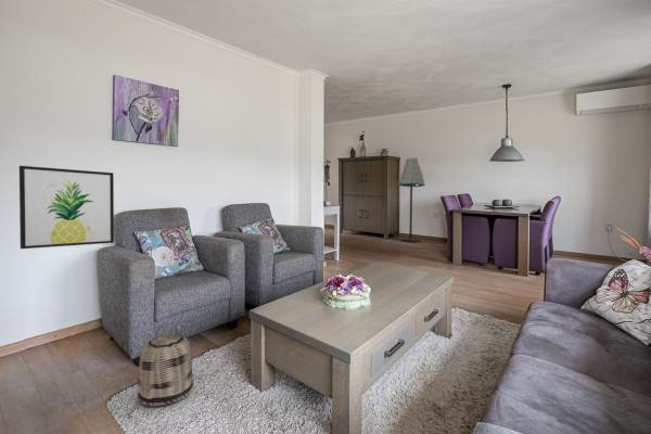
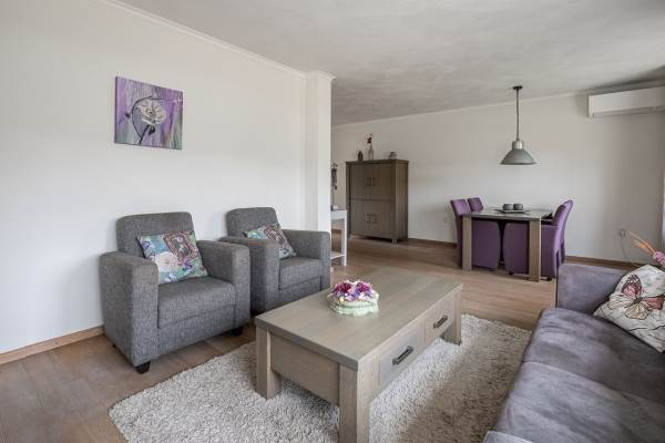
- basket (166, 357)
- floor lamp (410, 199)
- wall art (71, 207)
